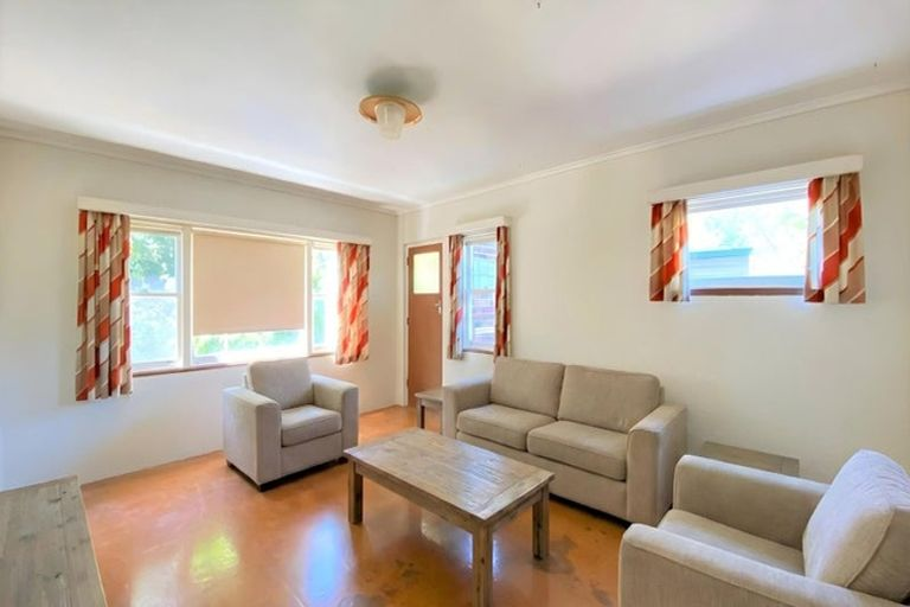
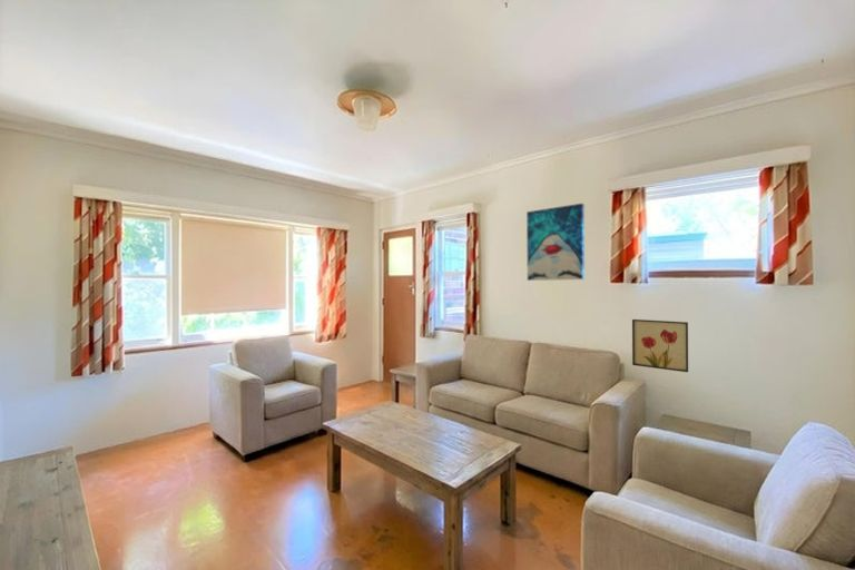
+ wall art (659, 344)
+ wall art (553, 244)
